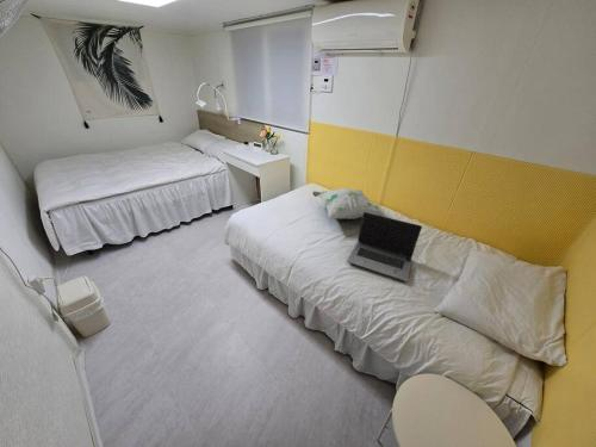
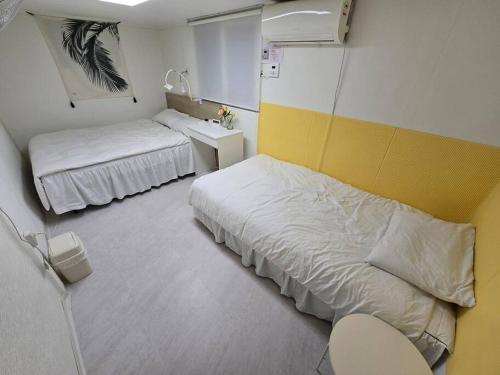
- decorative pillow (344, 203)
- laptop computer (383, 244)
